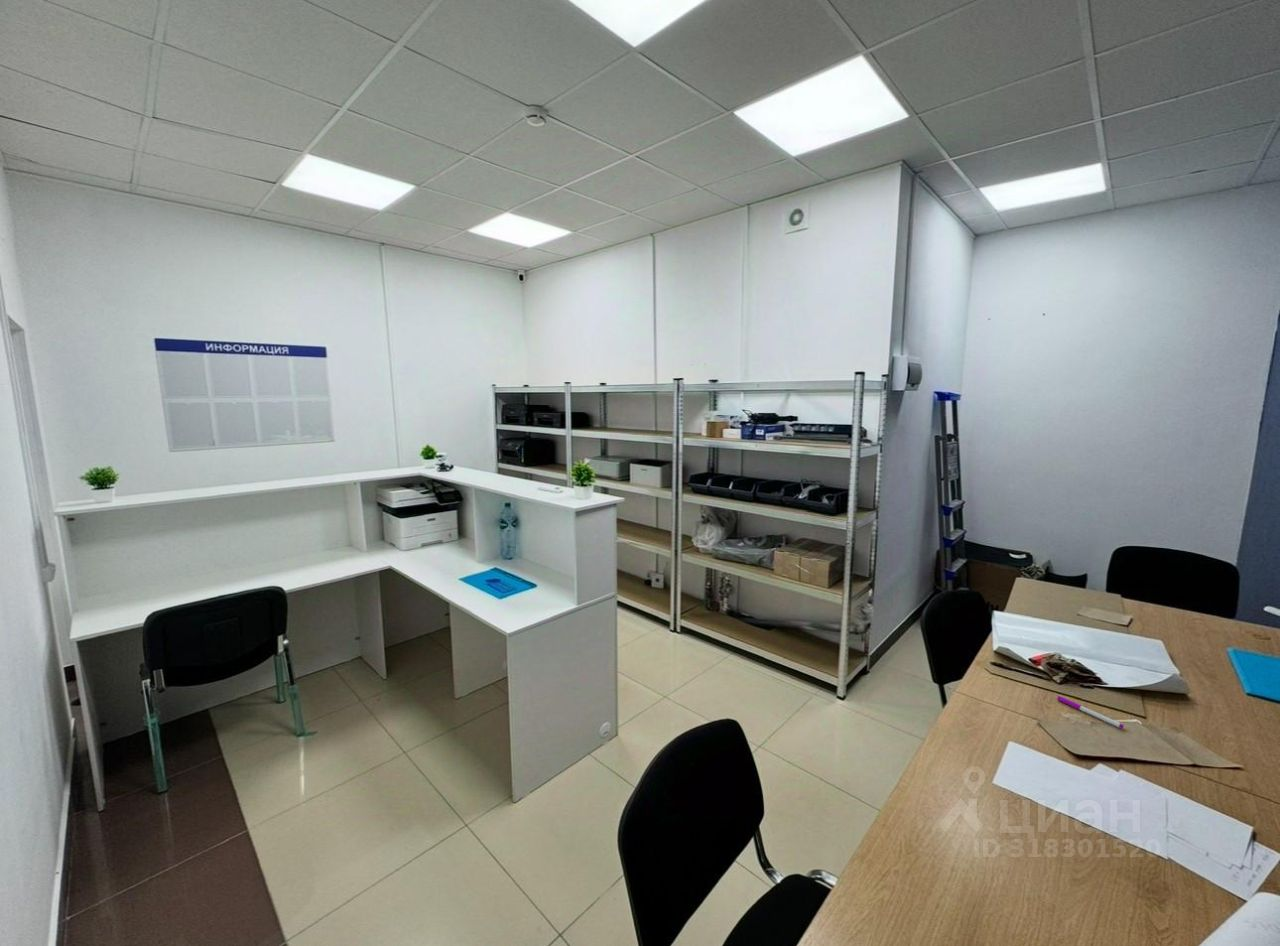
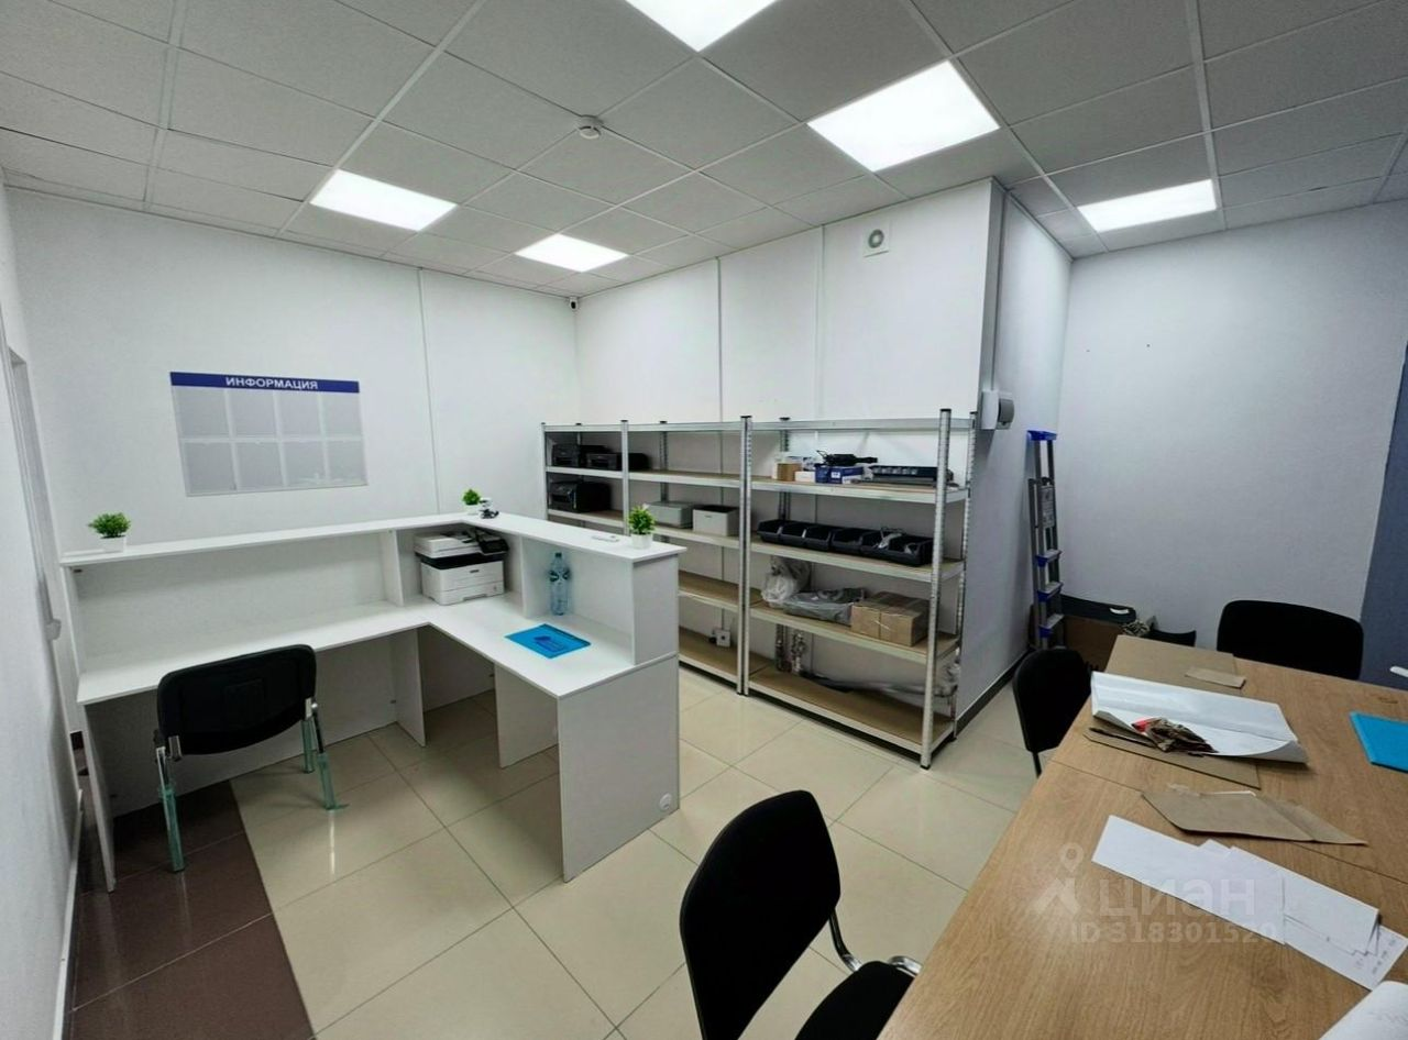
- pen (1089, 711)
